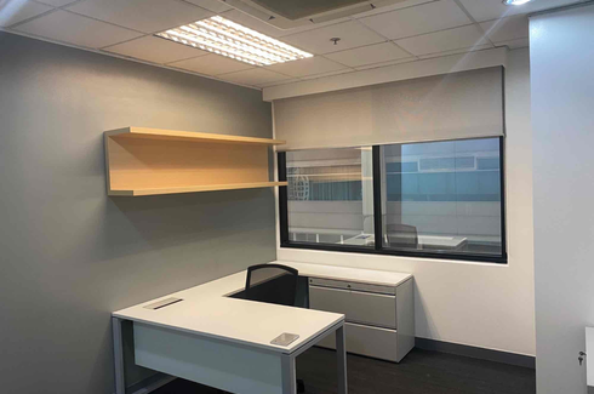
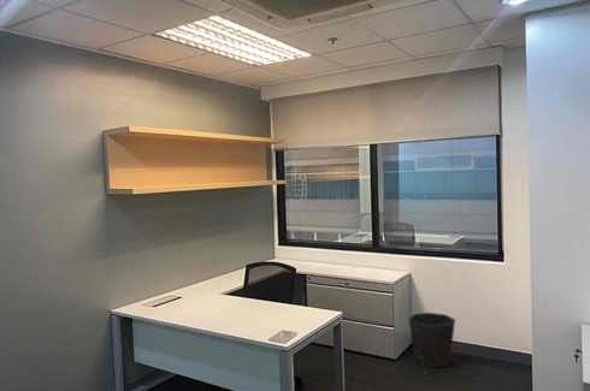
+ waste bin (432, 339)
